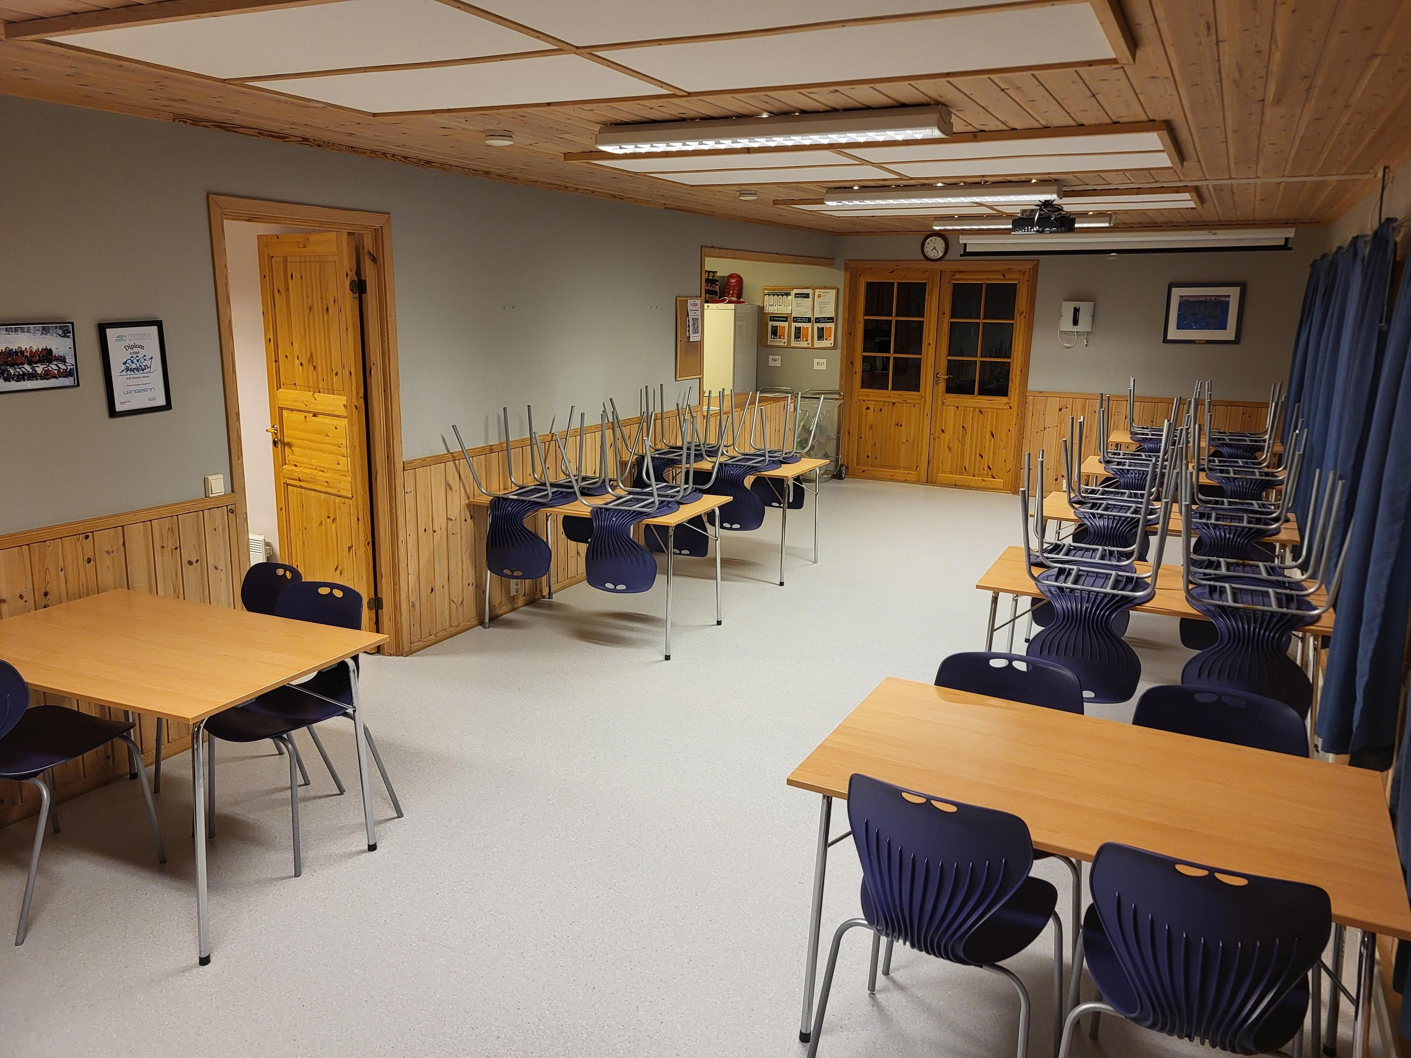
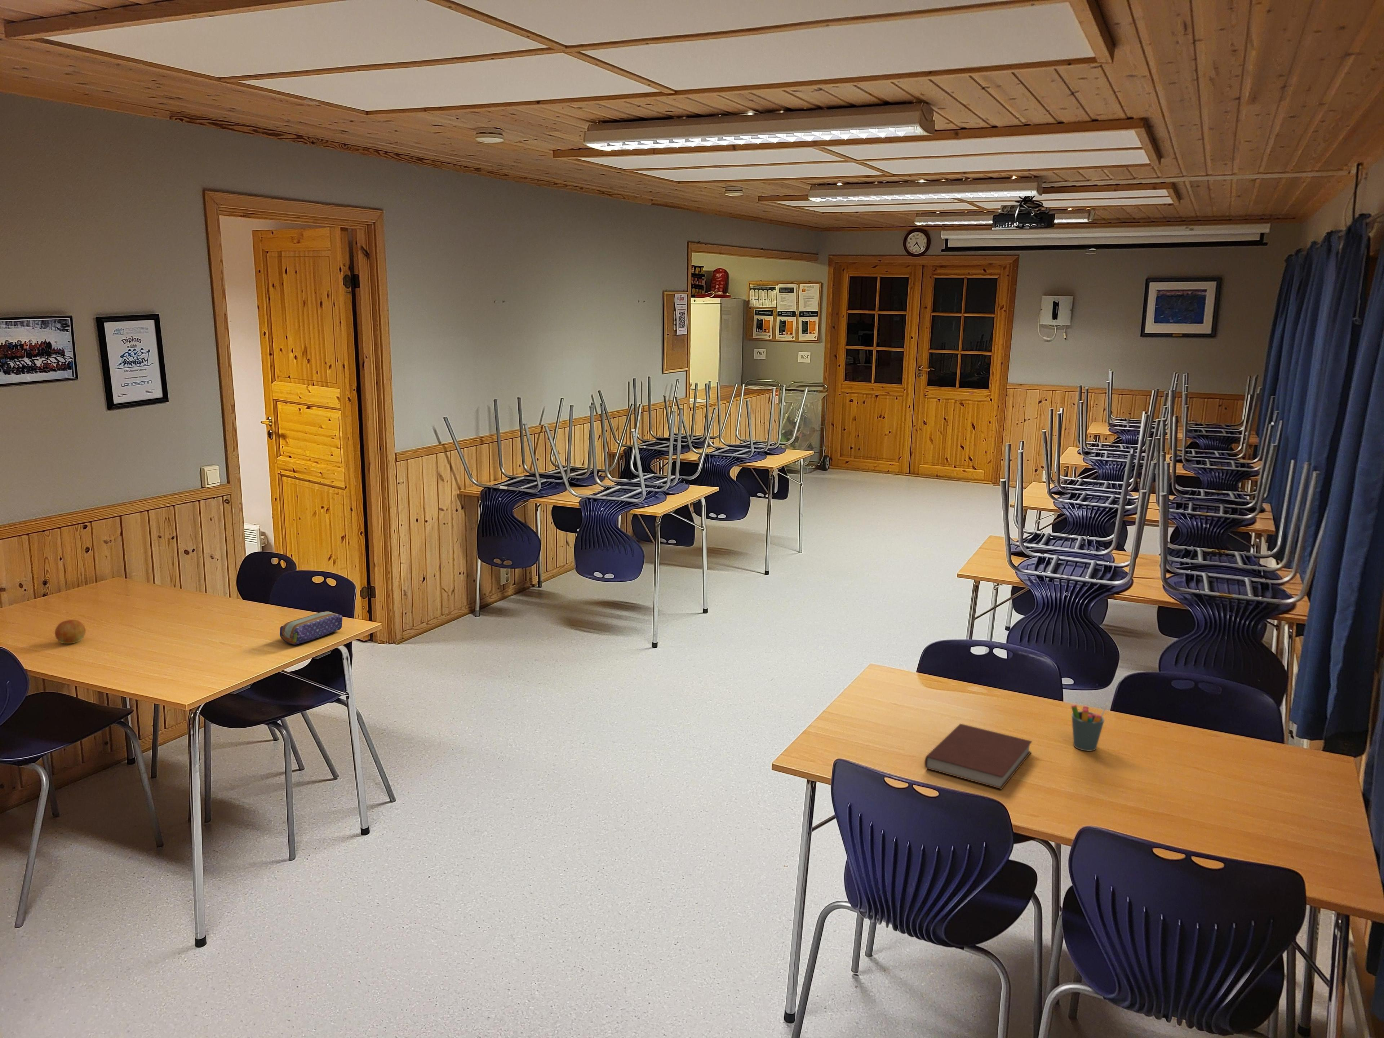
+ apple (70, 630)
+ pencil case (311, 627)
+ notebook (980, 755)
+ pen holder (1086, 724)
